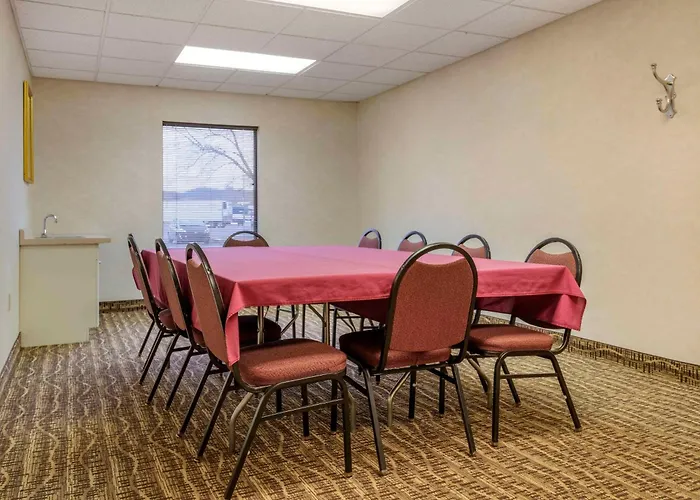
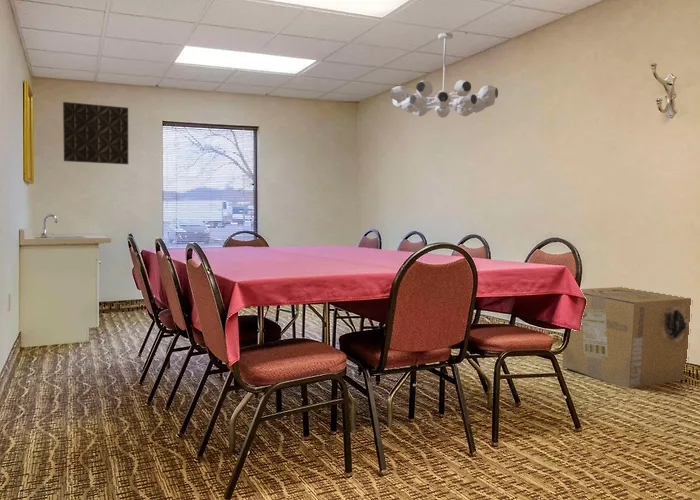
+ cardboard box (624, 333)
+ chandelier (444, 74)
+ wall panel (96, 134)
